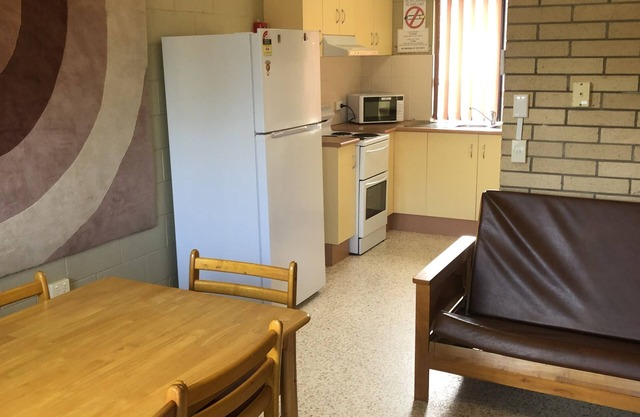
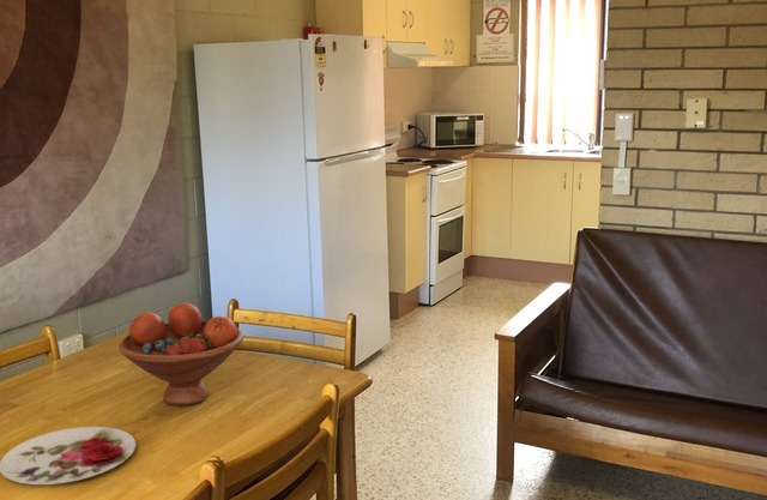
+ plate (68, 452)
+ fruit bowl (182, 356)
